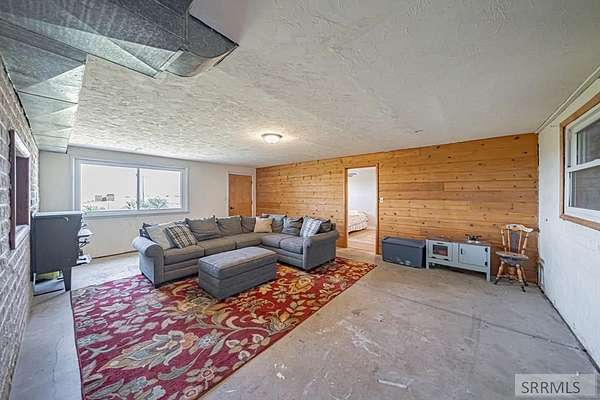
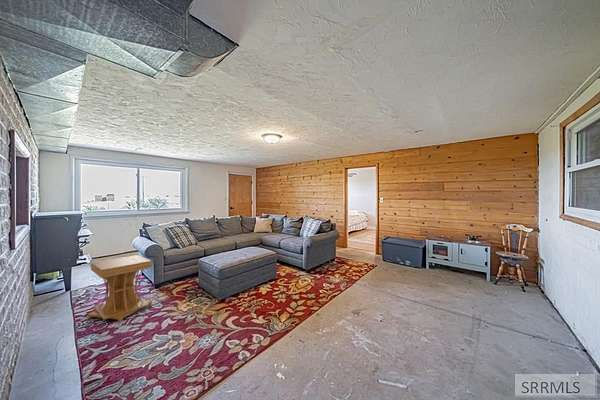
+ side table (121, 286)
